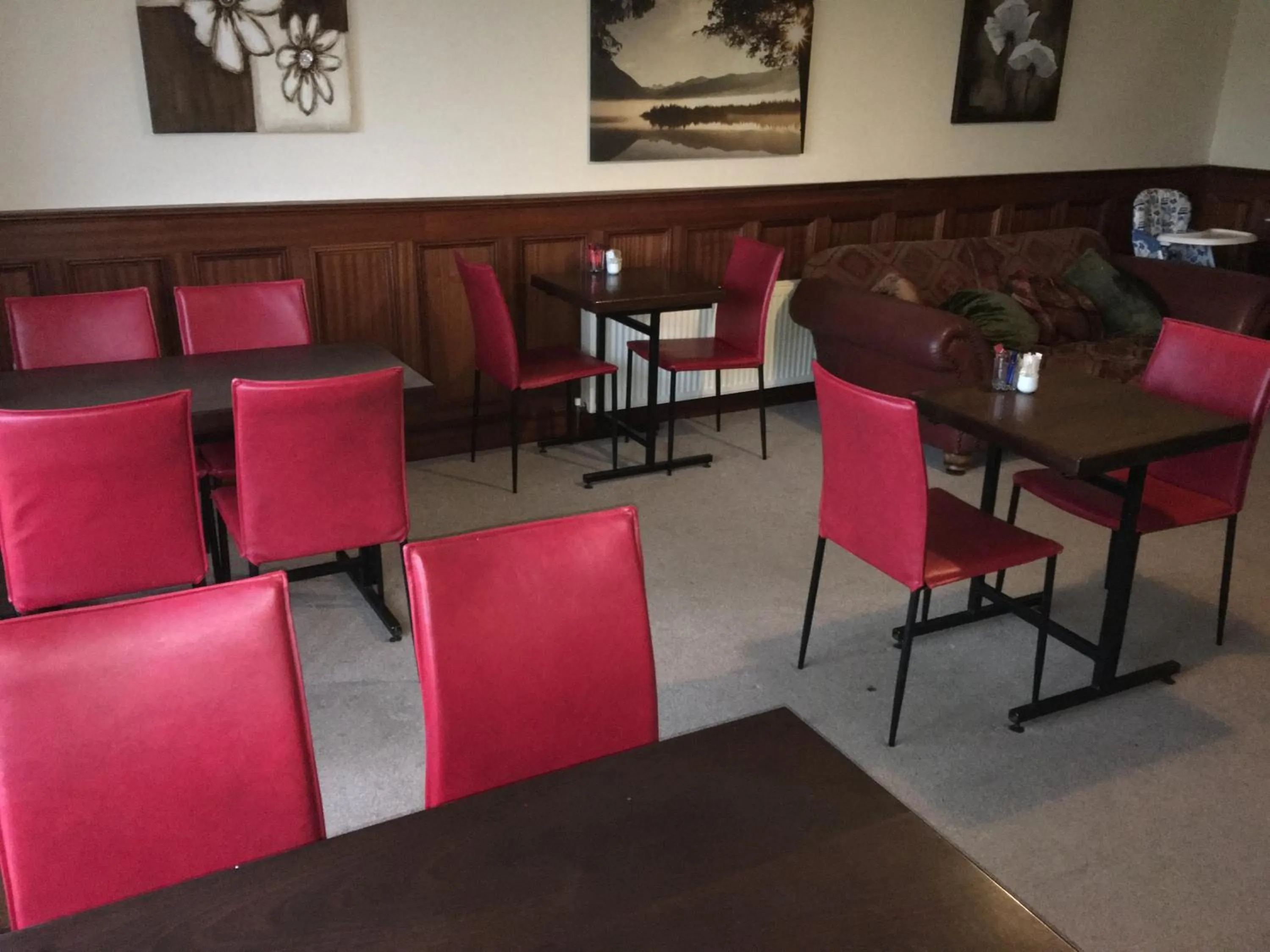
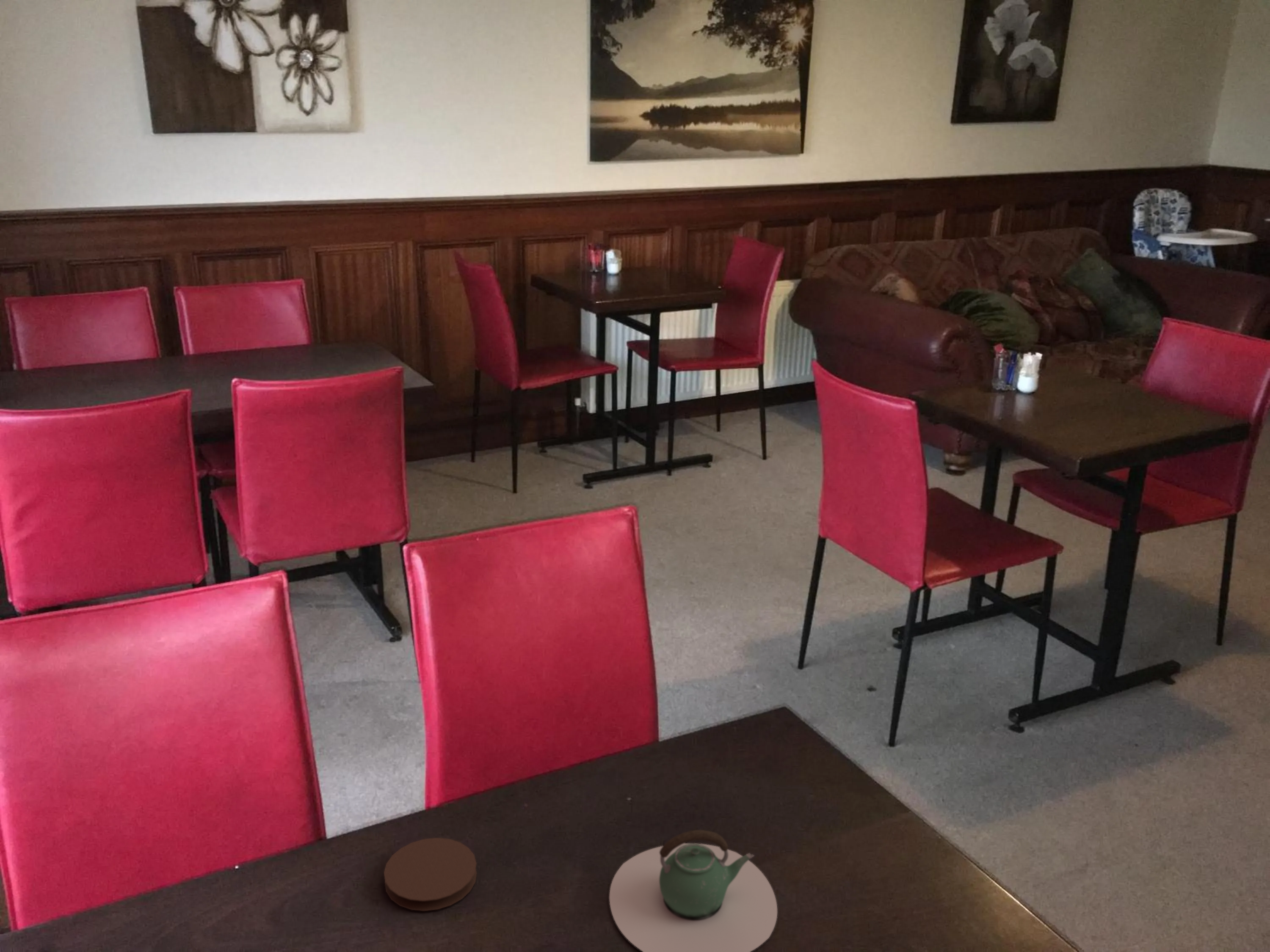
+ teapot (694, 866)
+ coaster (431, 873)
